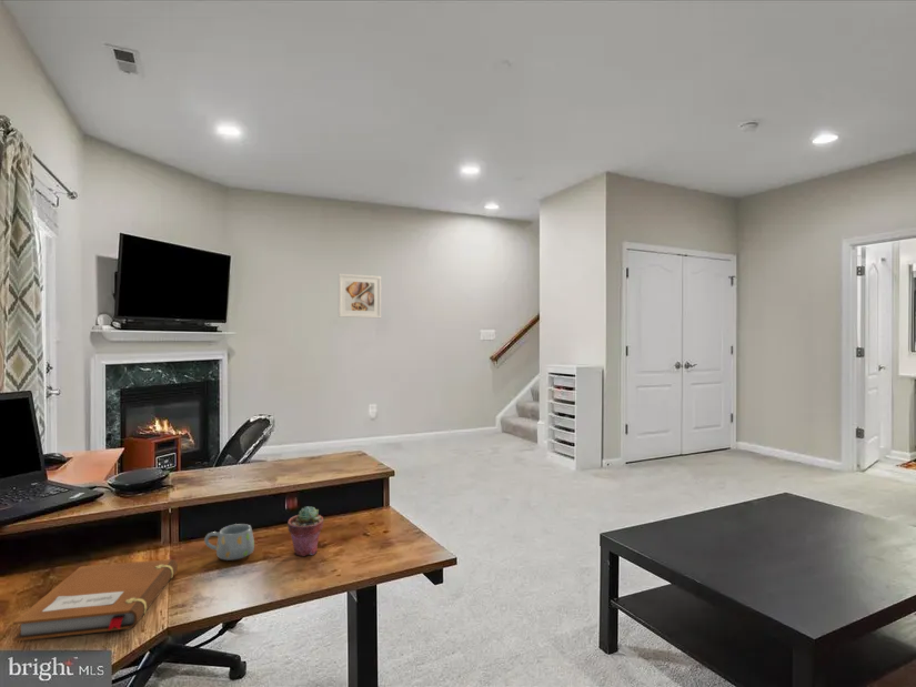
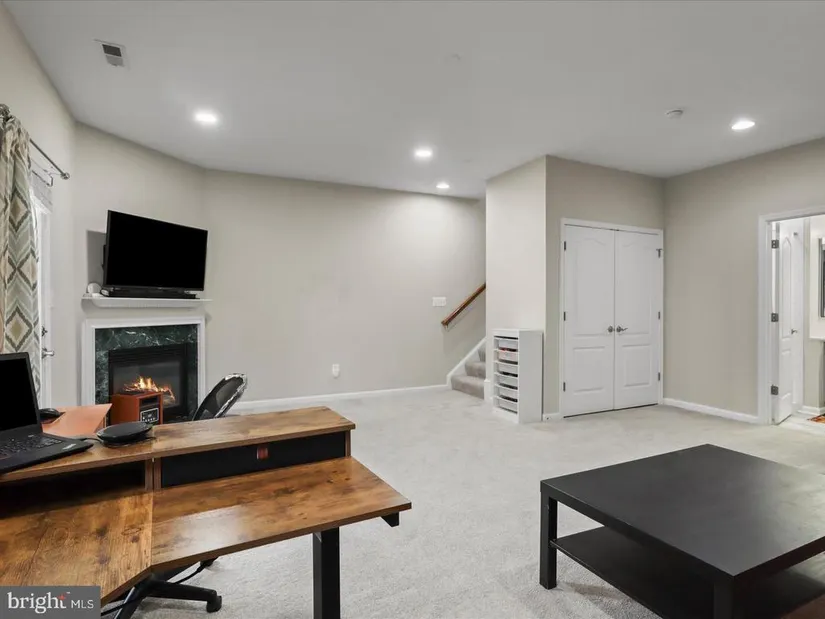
- notebook (104, 596)
- mug (229, 542)
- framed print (360, 296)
- potted succulent (305, 528)
